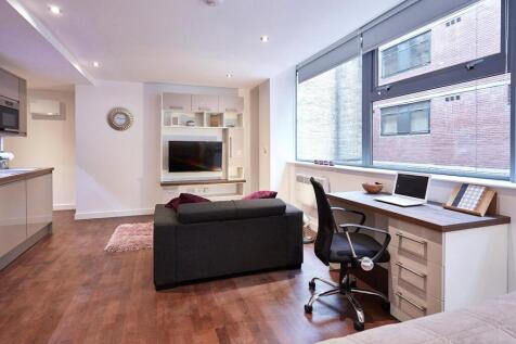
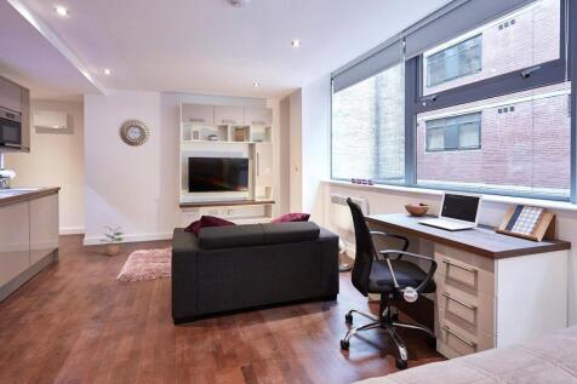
+ potted plant (113, 240)
